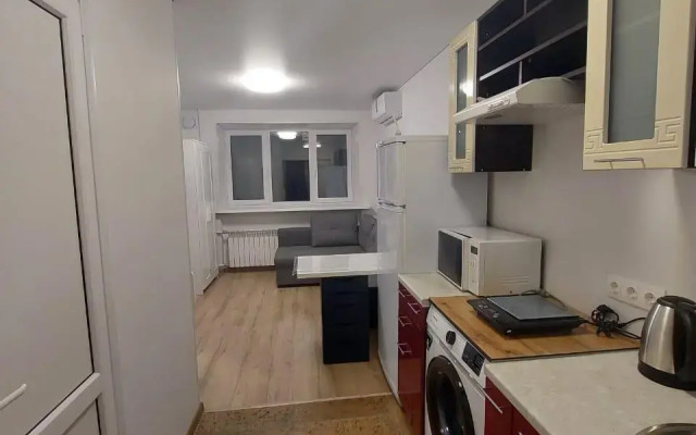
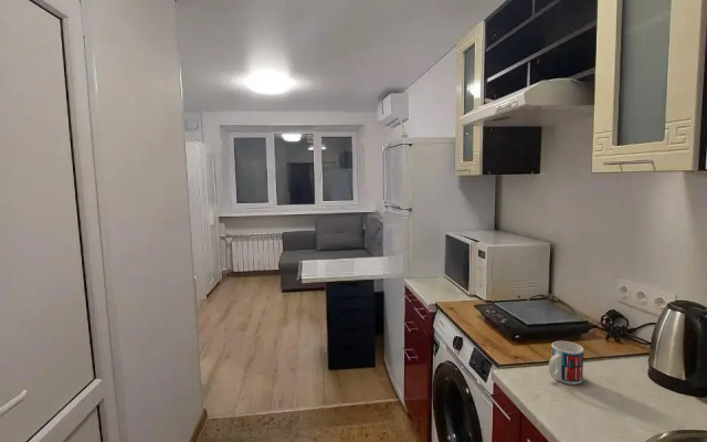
+ mug (564, 364)
